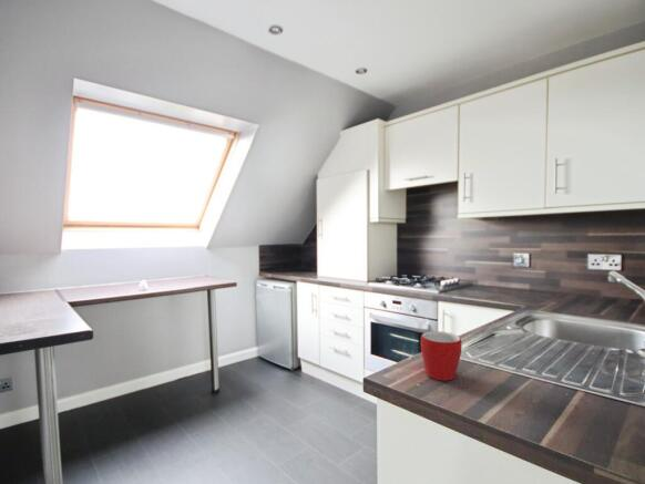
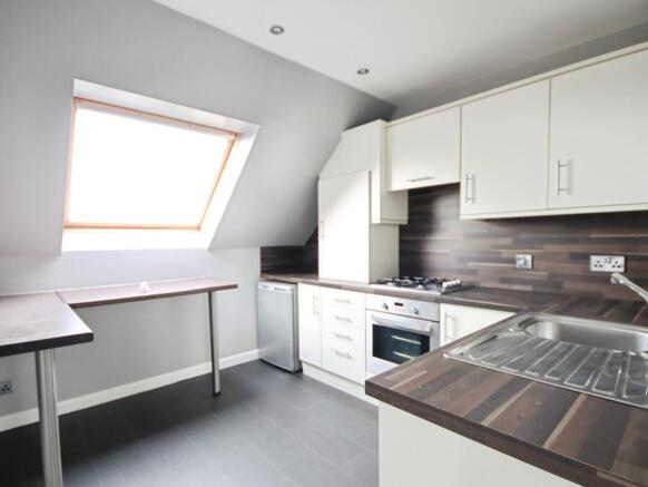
- mug (438, 353)
